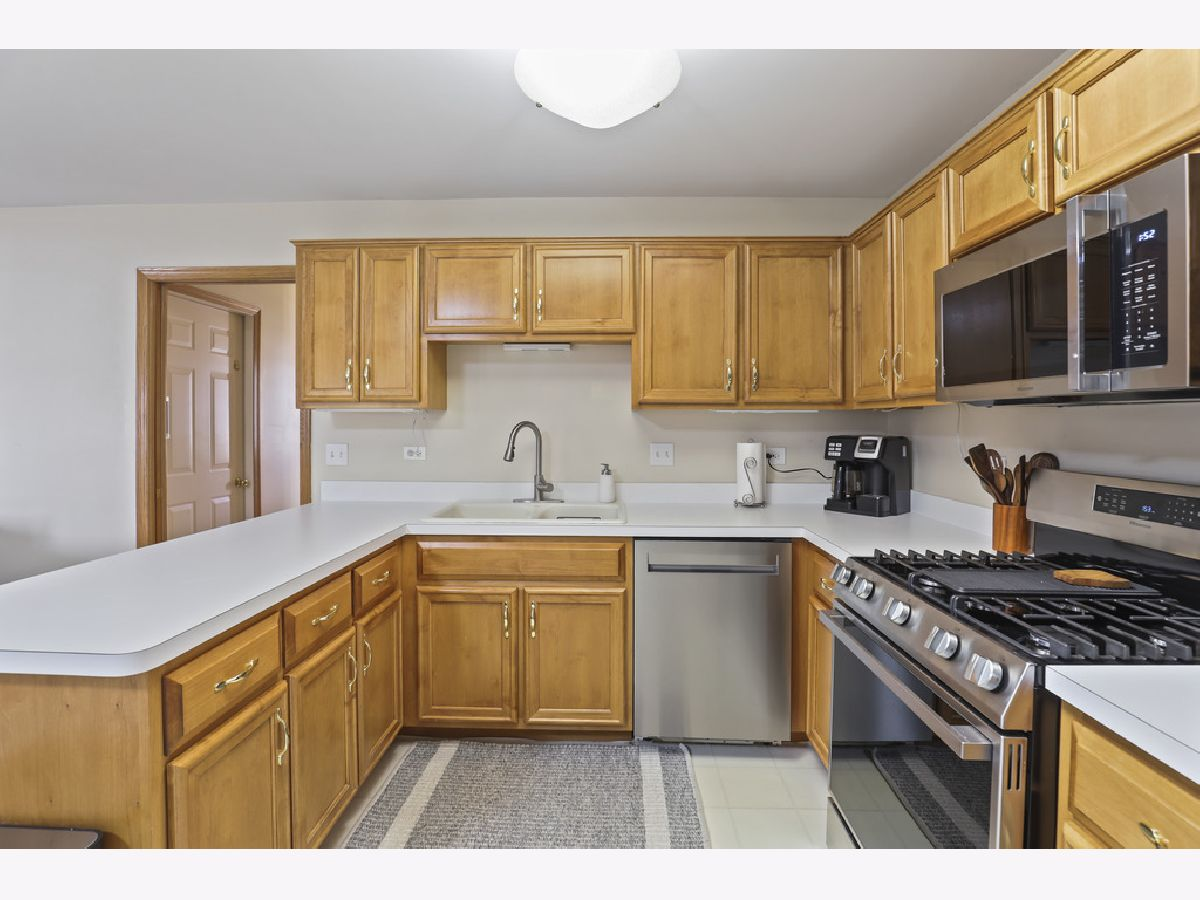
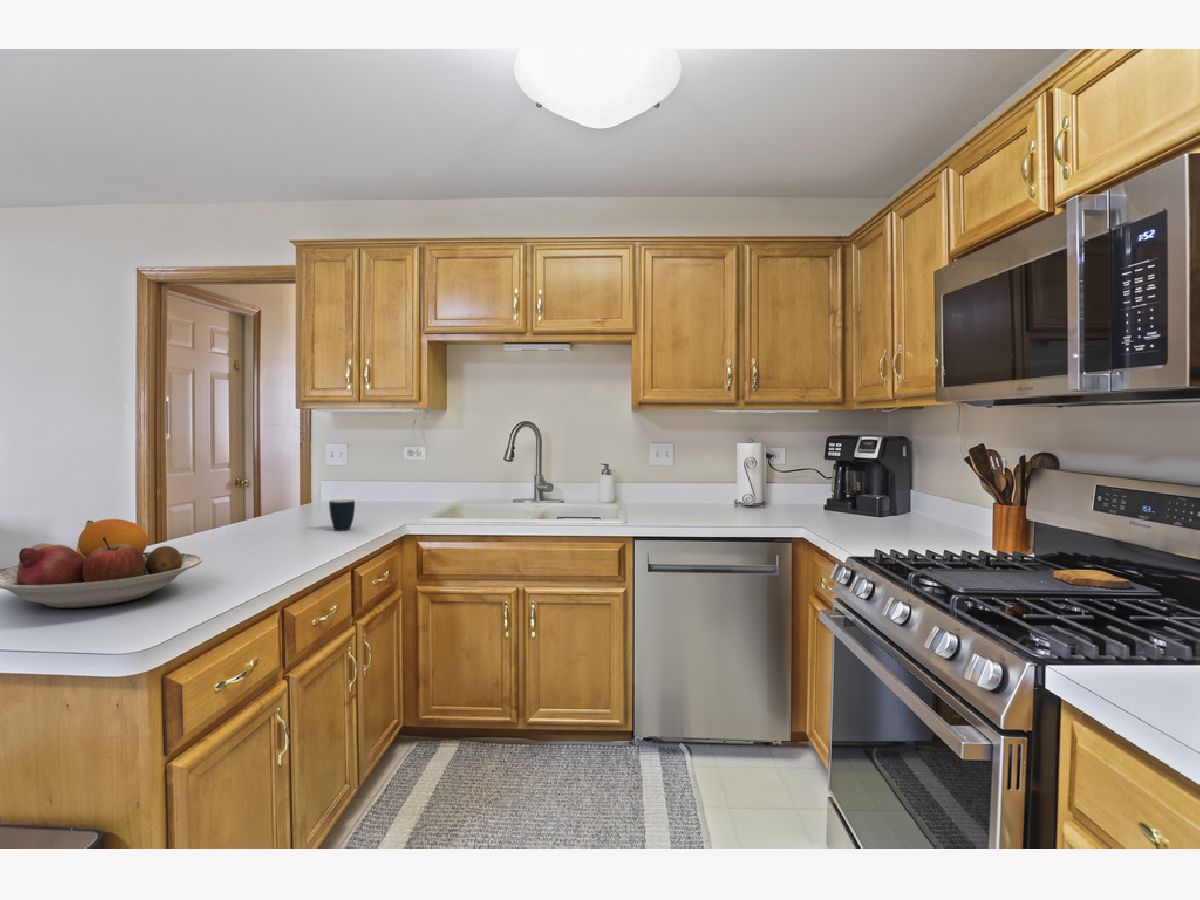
+ fruit bowl (99, 559)
+ mug (343, 514)
